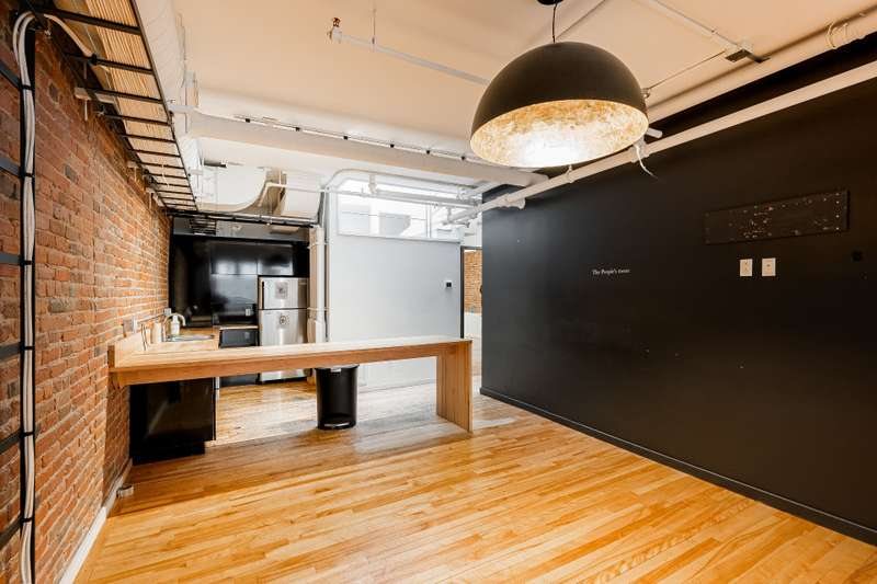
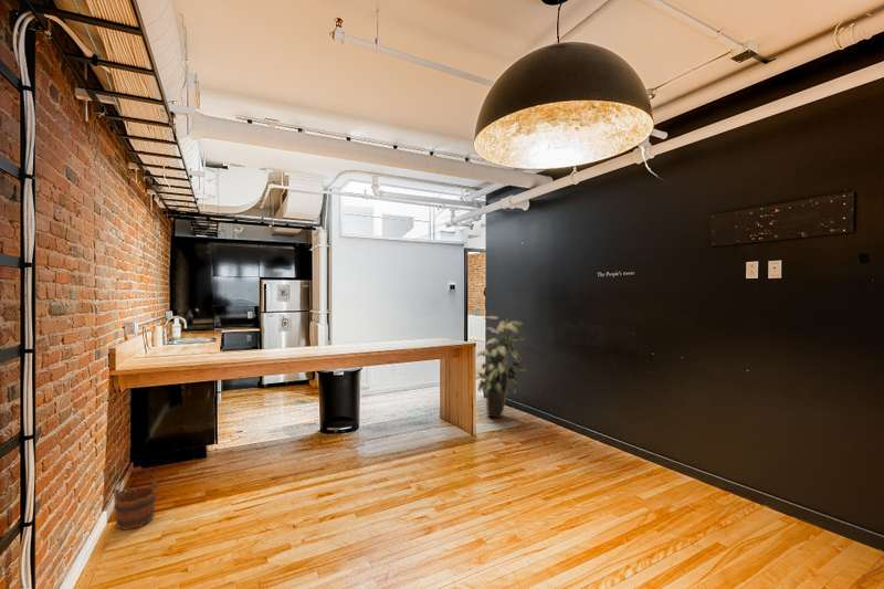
+ indoor plant (498, 365)
+ wooden bucket (135, 494)
